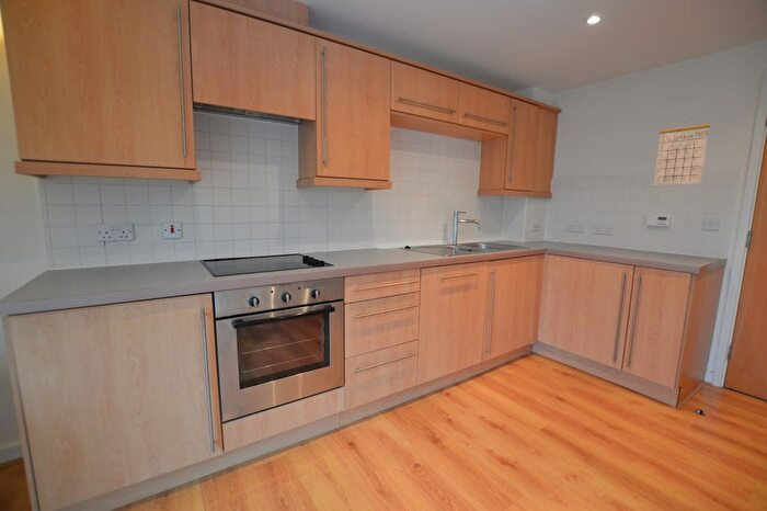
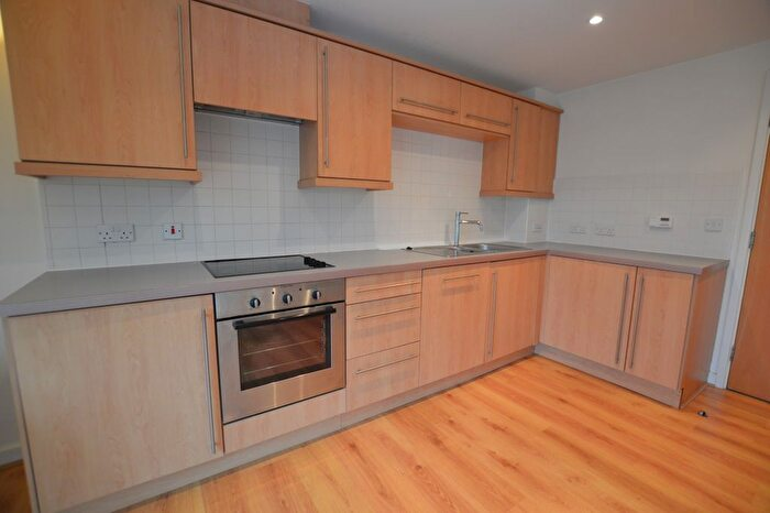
- calendar (680, 149)
